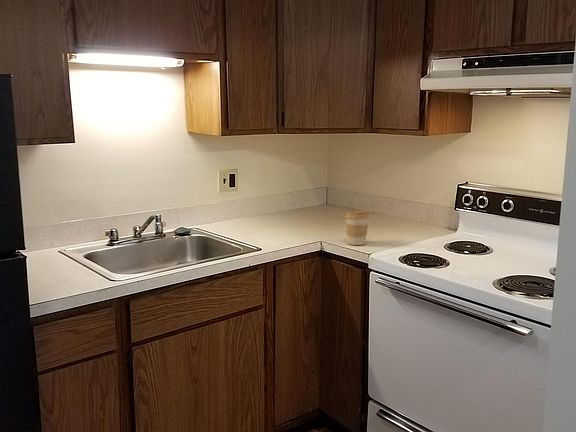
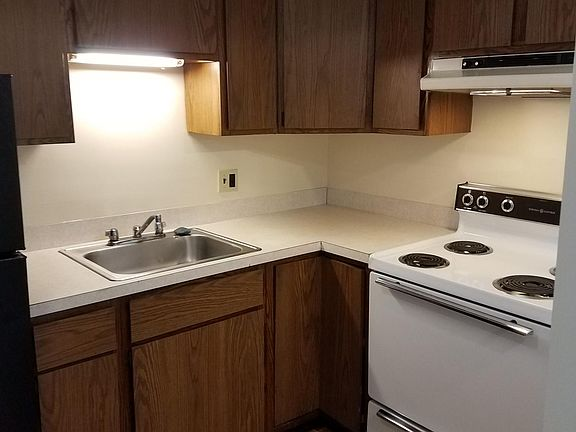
- coffee cup (356, 227)
